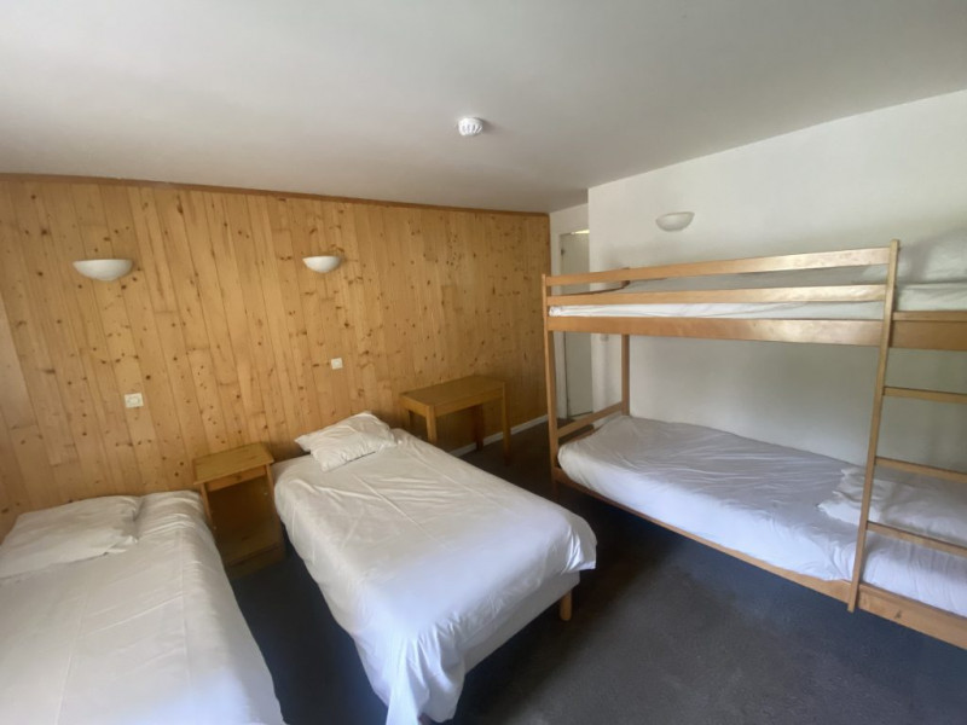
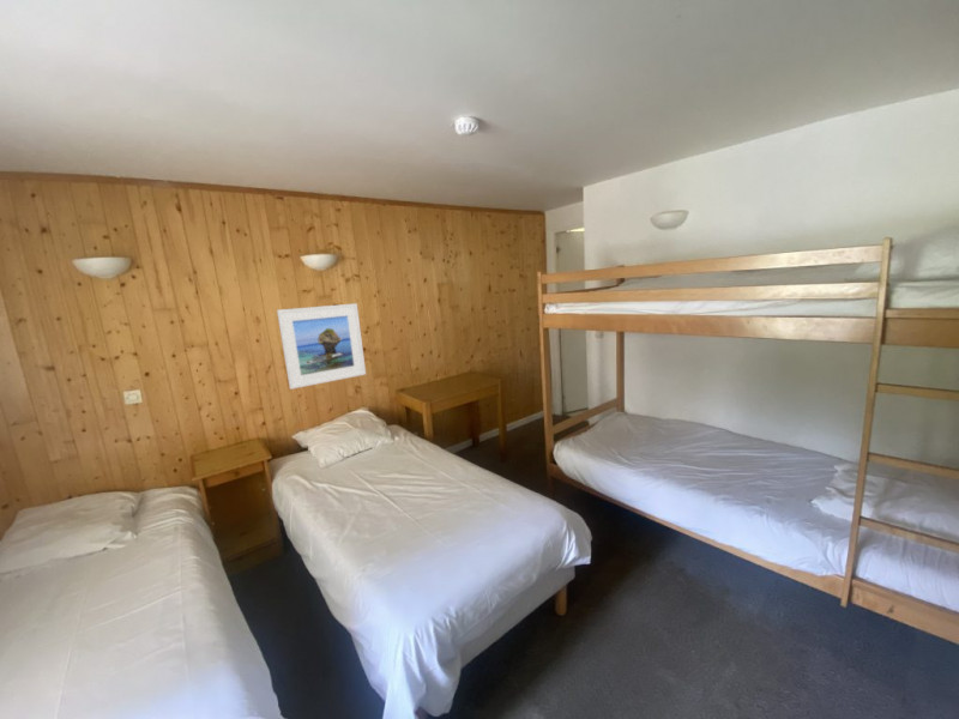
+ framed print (324, 344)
